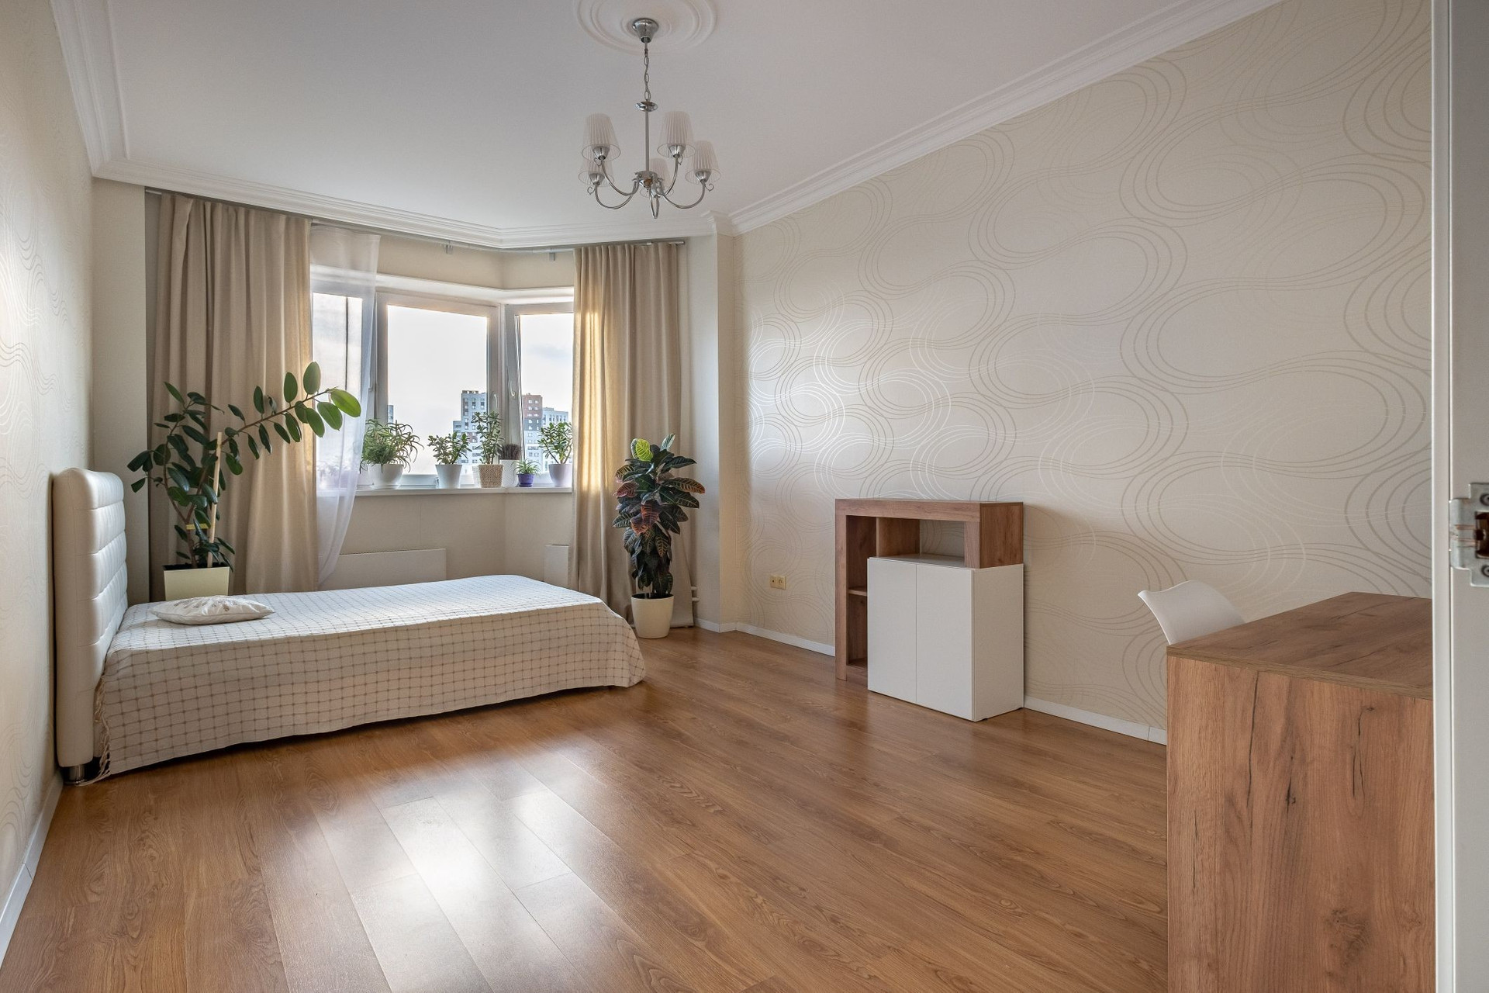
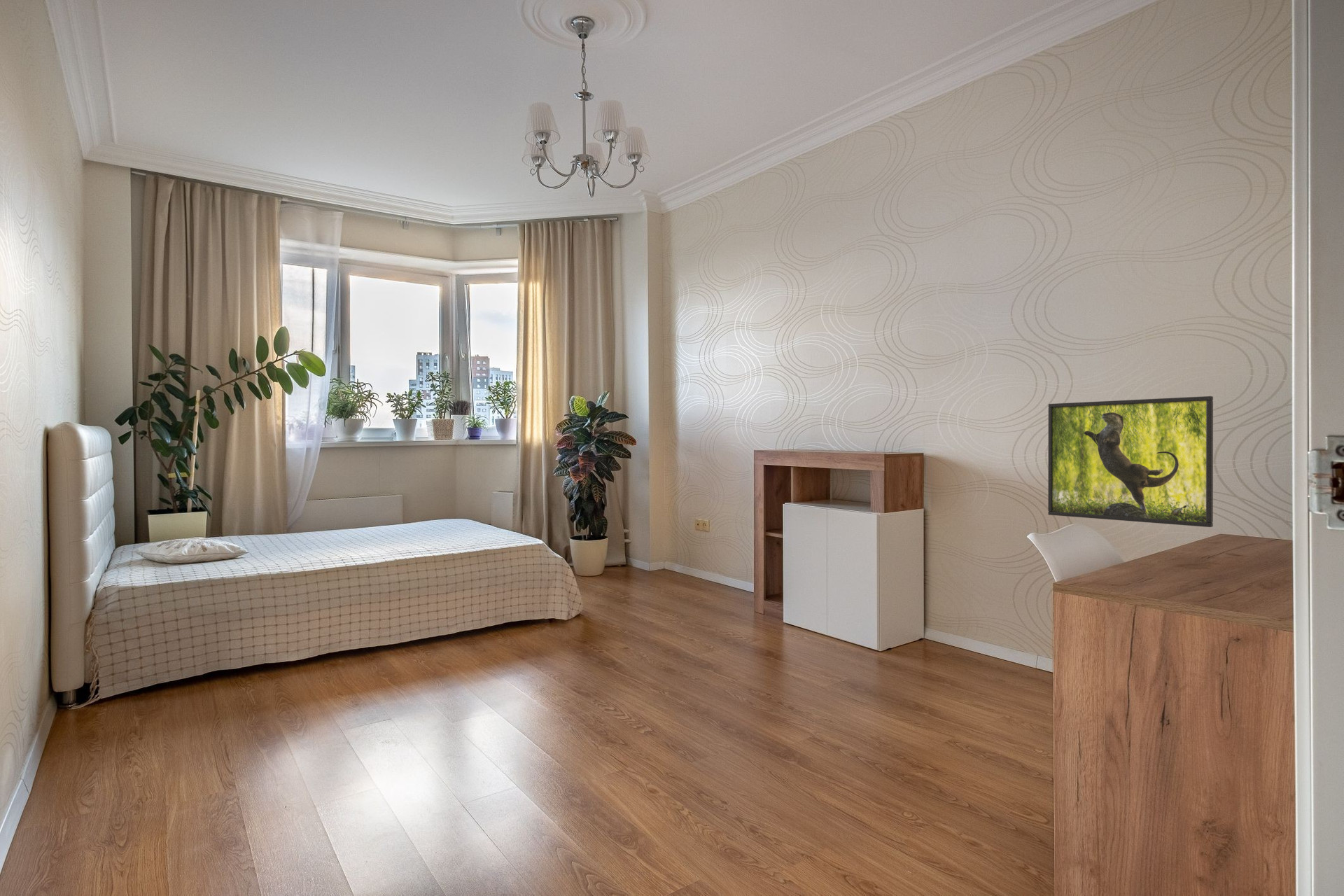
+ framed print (1124, 460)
